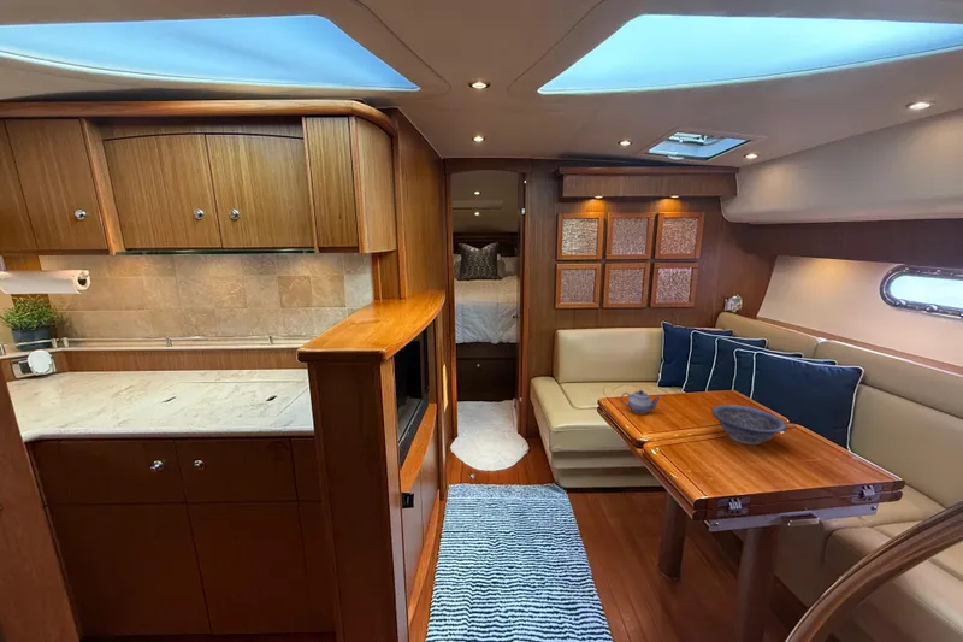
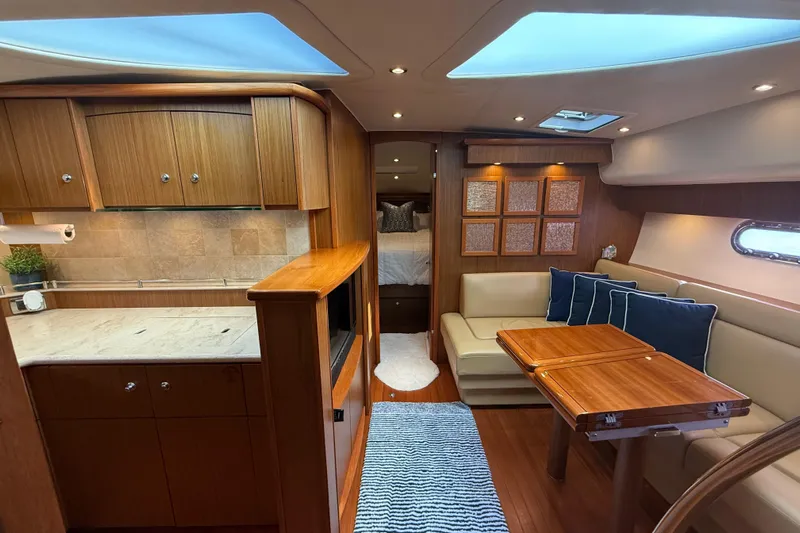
- teapot (640, 400)
- decorative bowl (745, 428)
